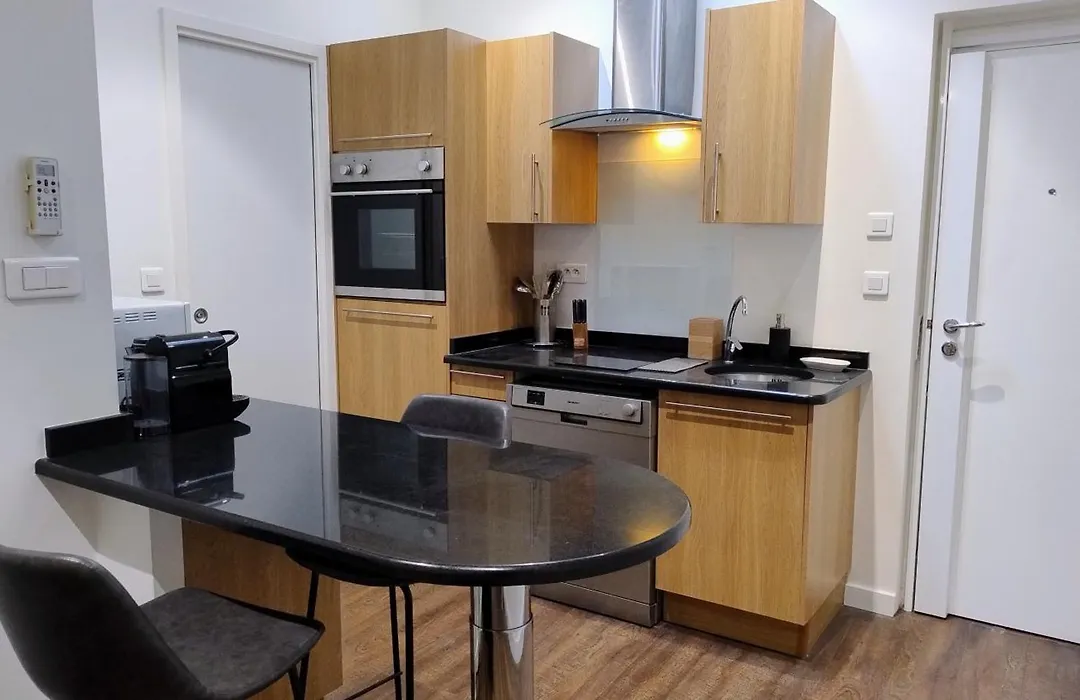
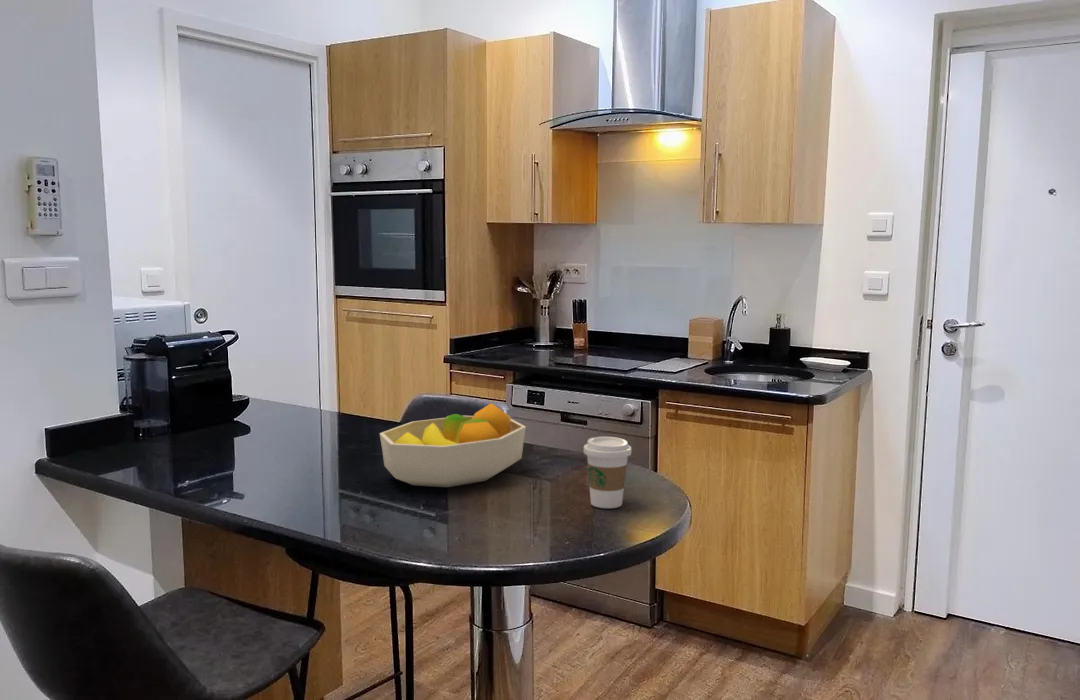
+ fruit bowl (454, 441)
+ coffee cup (607, 472)
